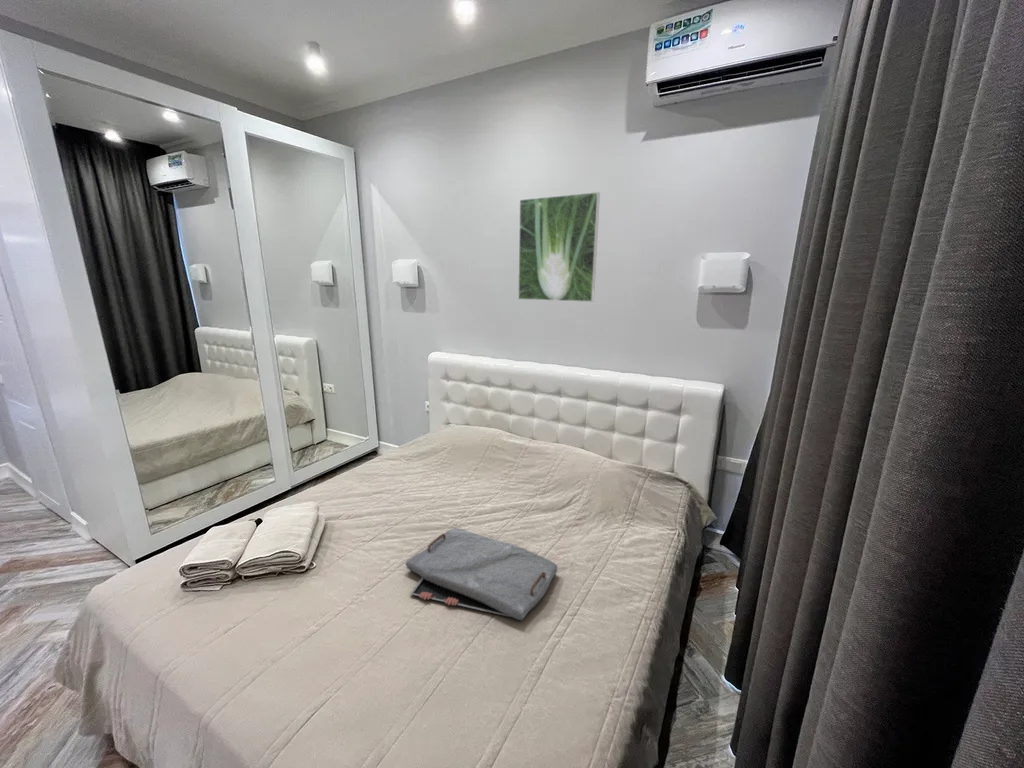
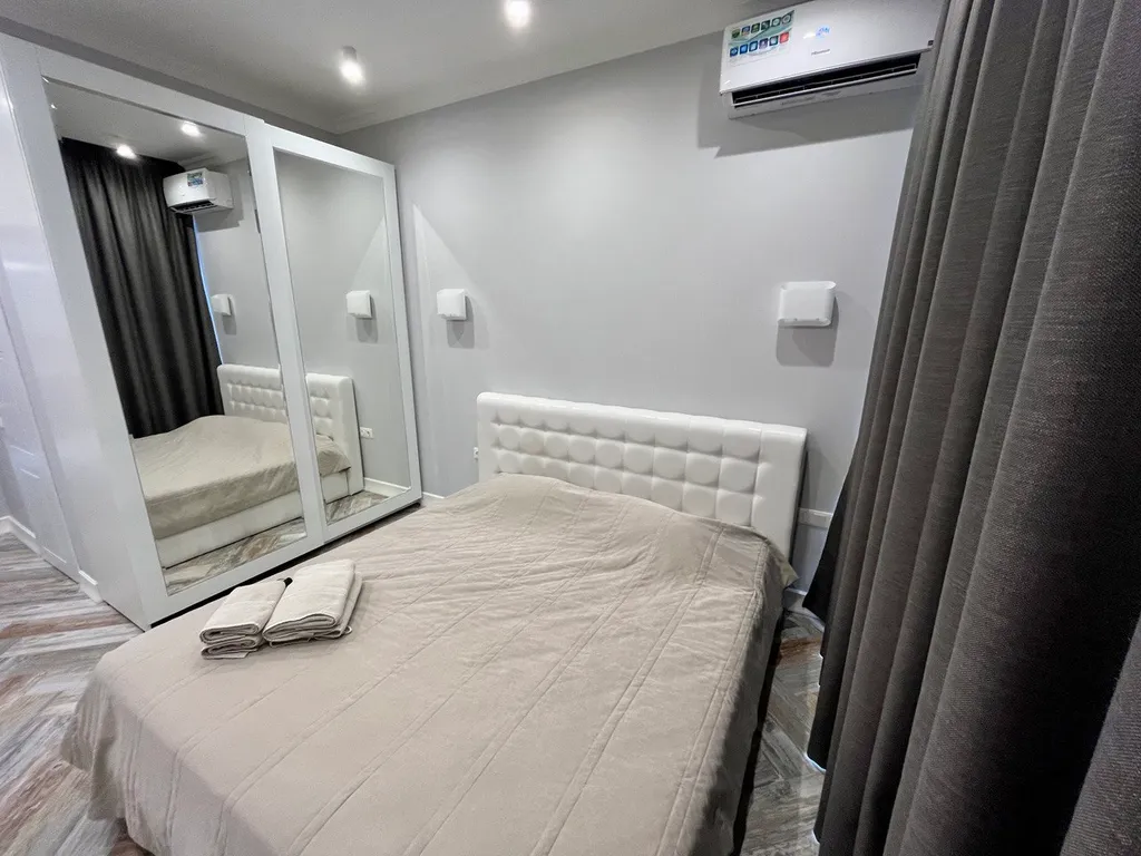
- serving tray (477, 570)
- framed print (556, 249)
